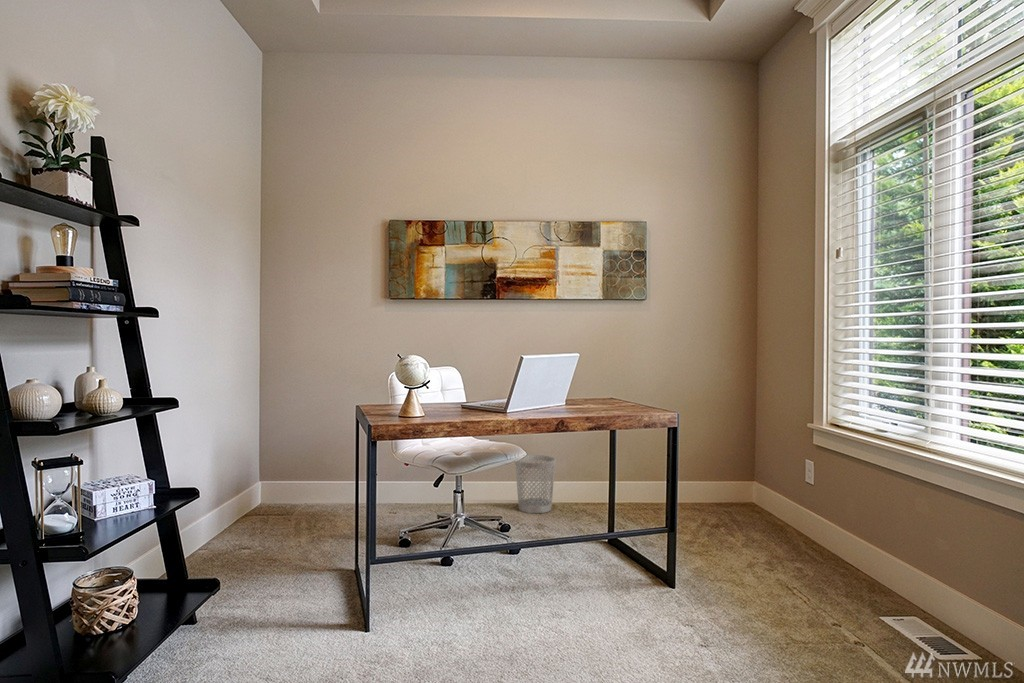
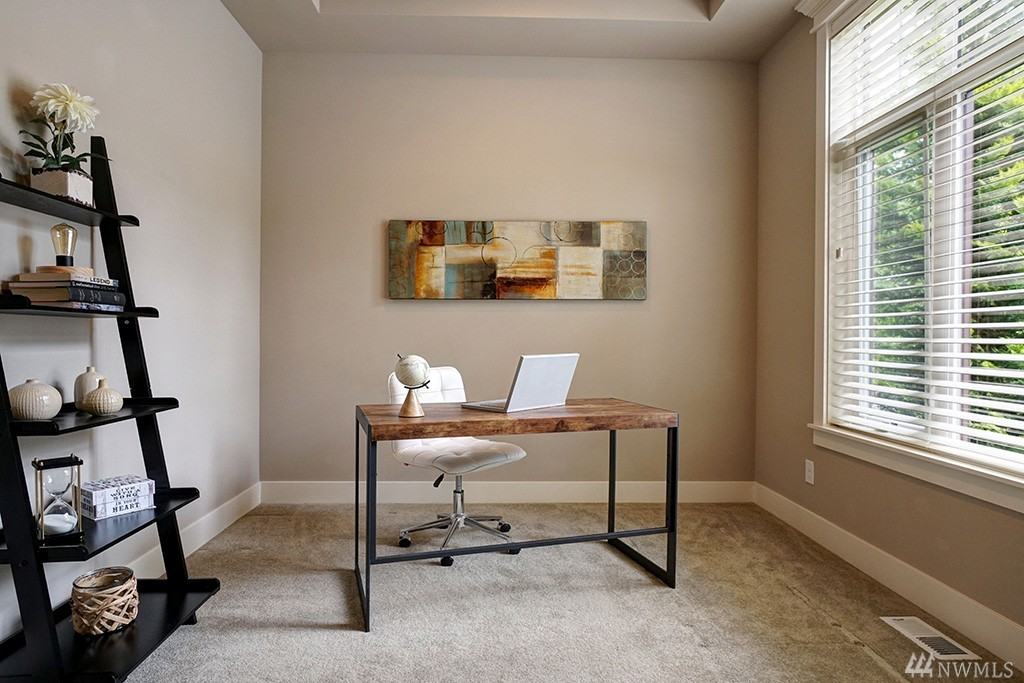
- wastebasket (535, 483)
